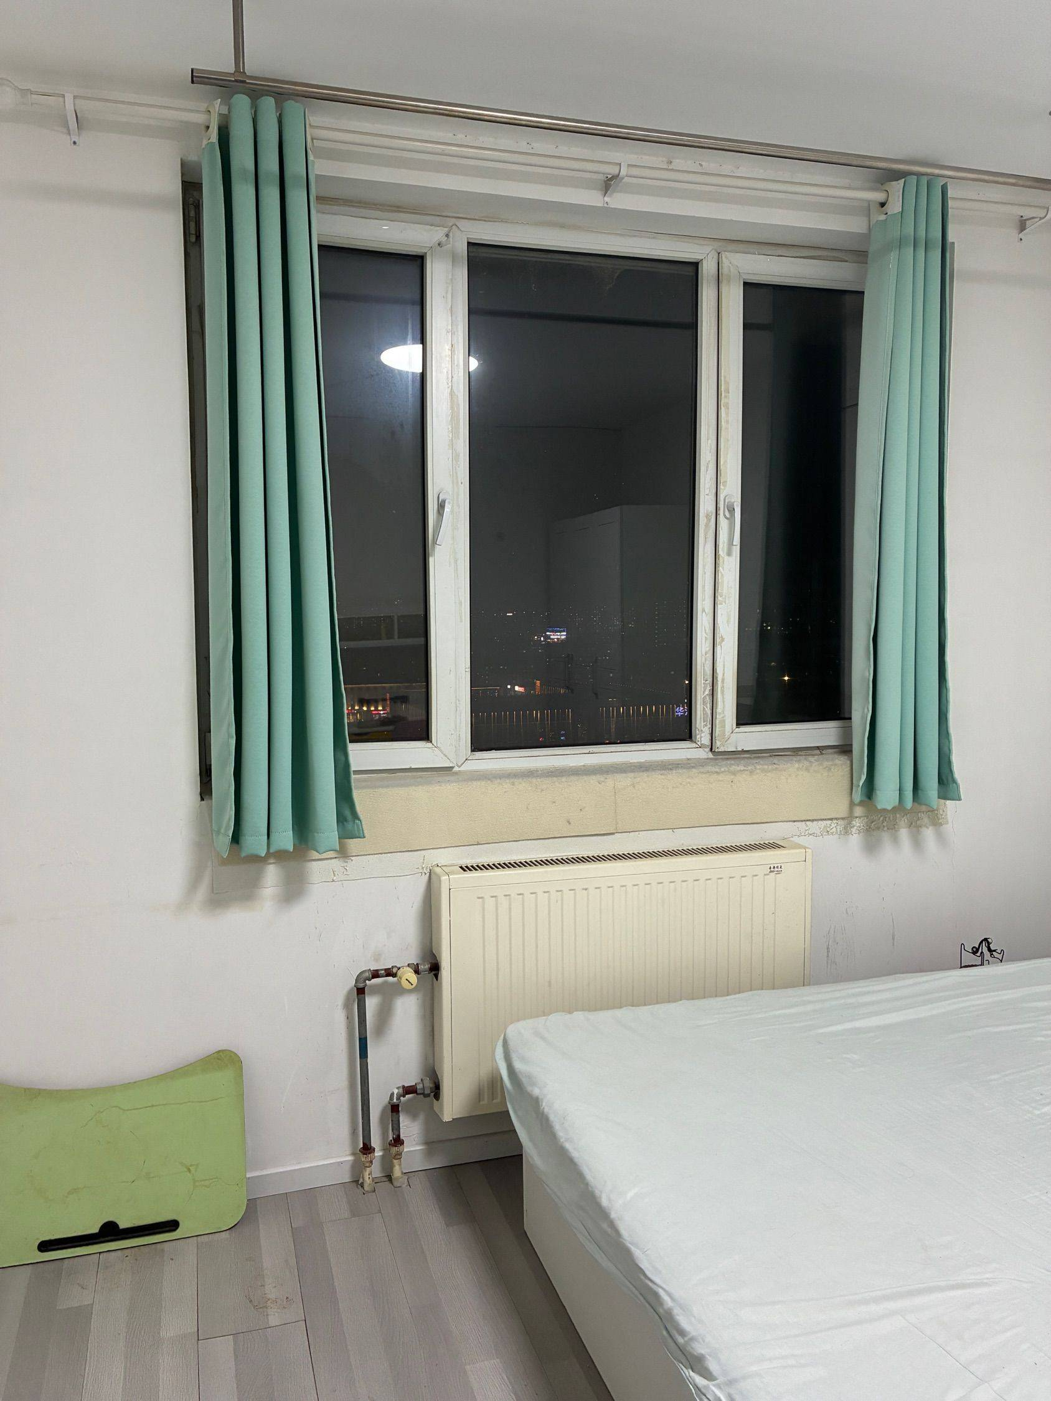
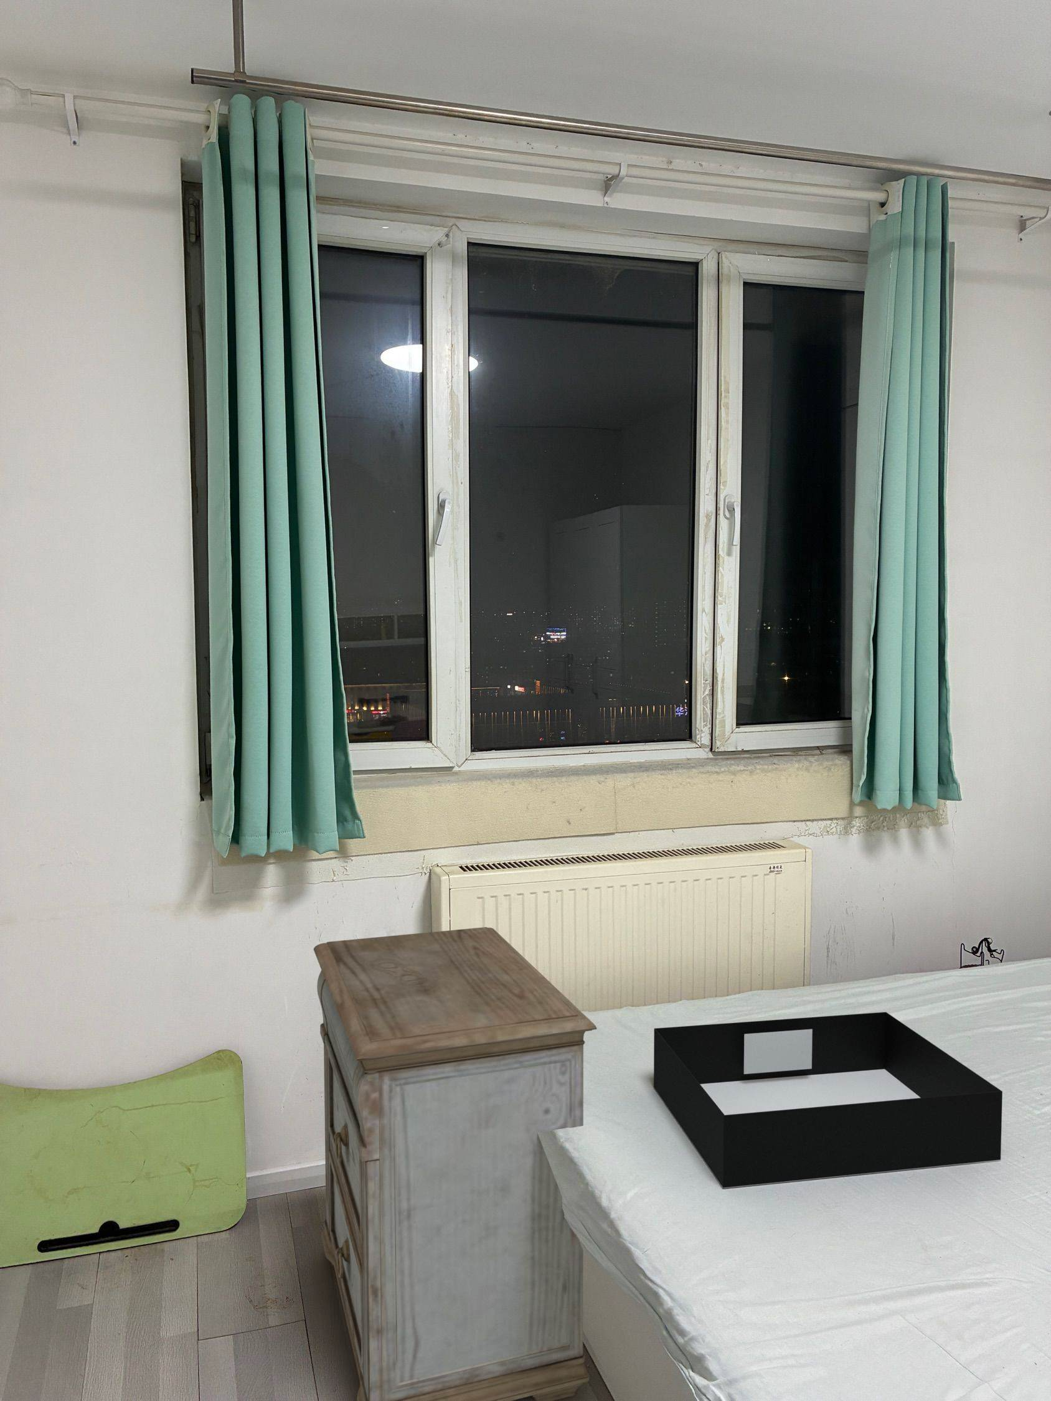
+ tray (815, 1089)
+ nightstand (439, 1147)
